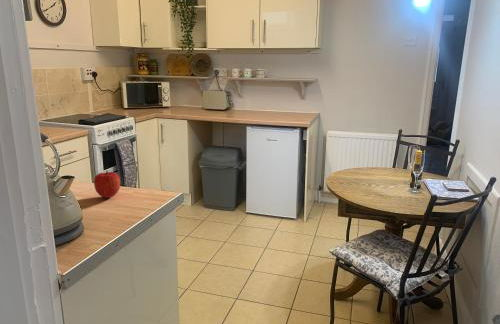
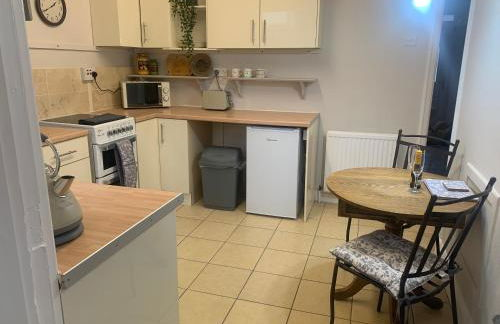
- fruit (107, 183)
